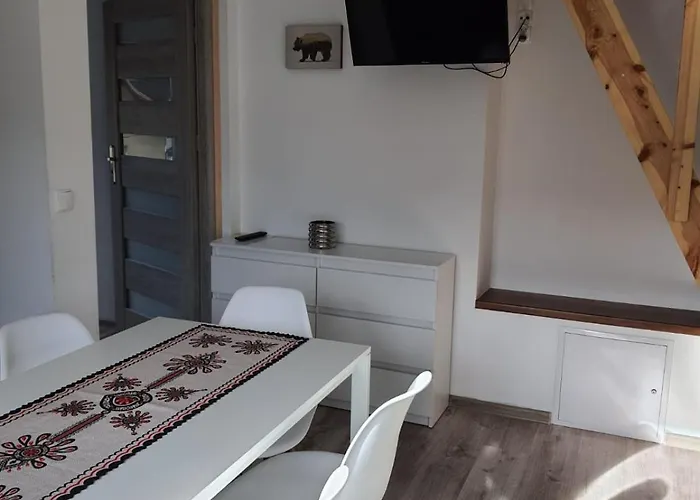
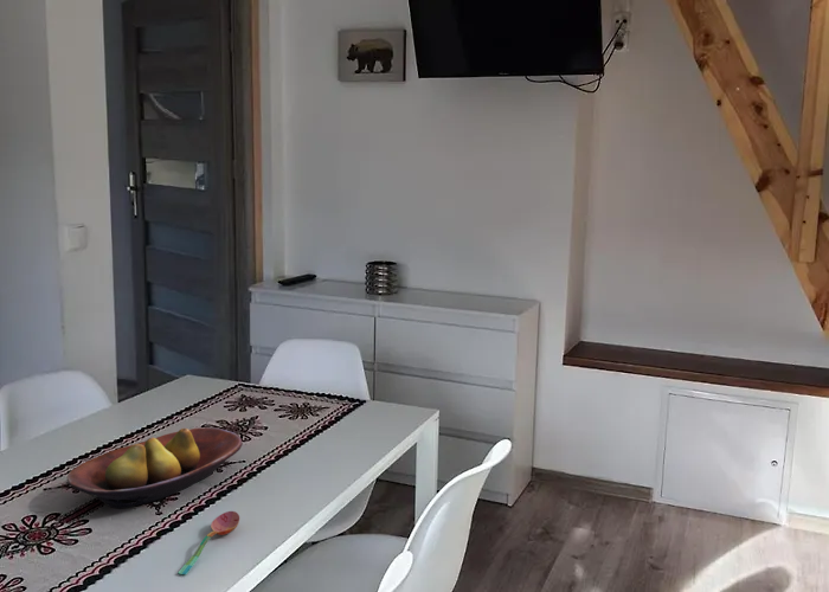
+ soupspoon (207, 540)
+ fruit bowl (160, 459)
